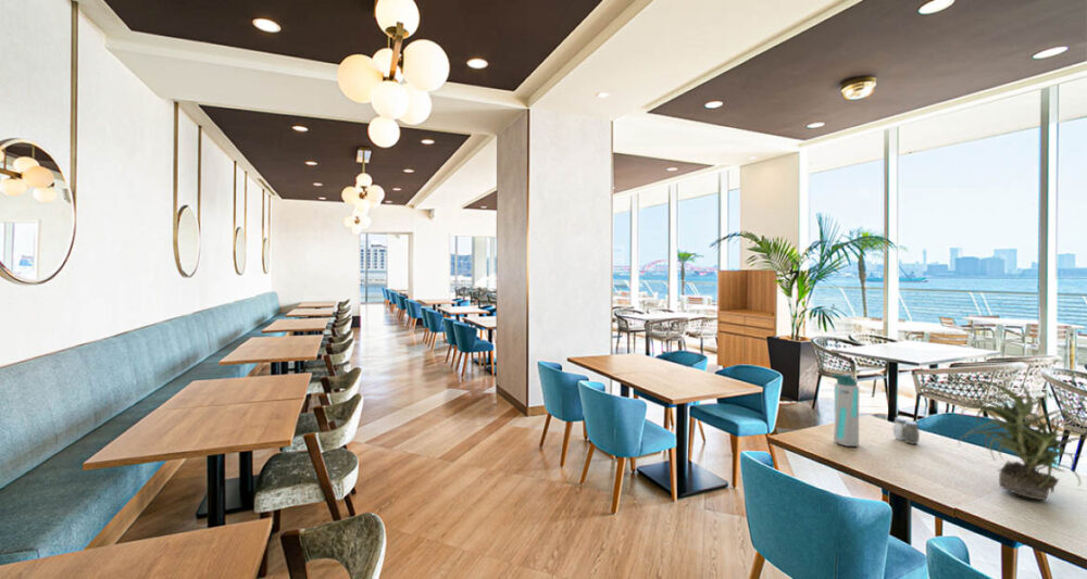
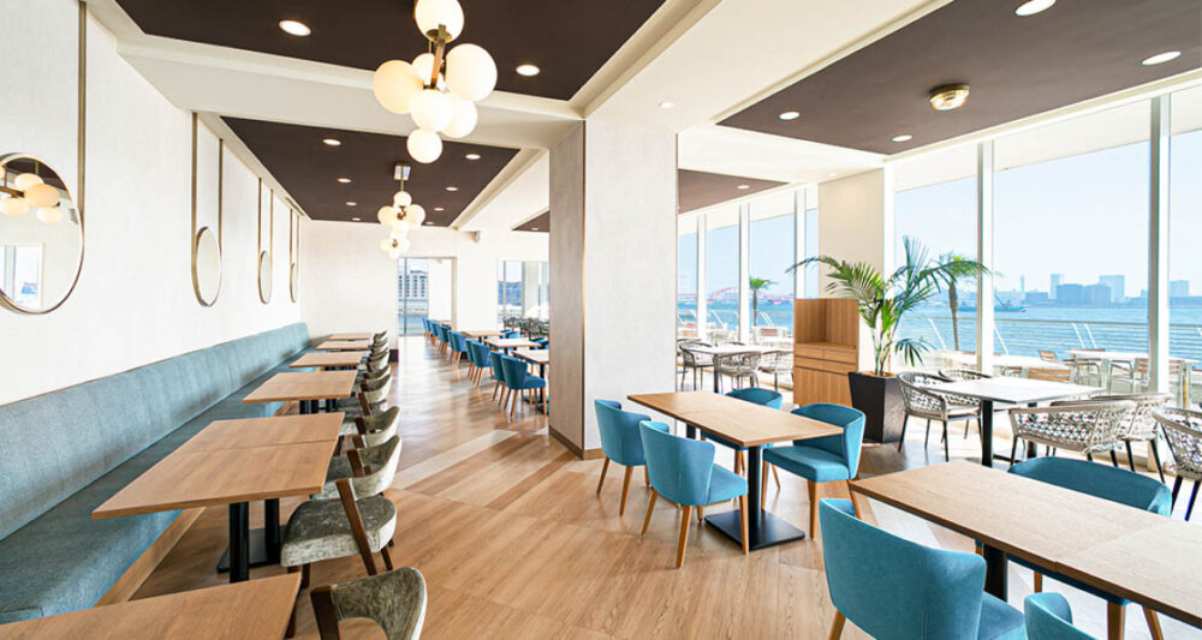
- water bottle (845, 408)
- potted plant (1015, 435)
- salt and pepper shaker (905, 430)
